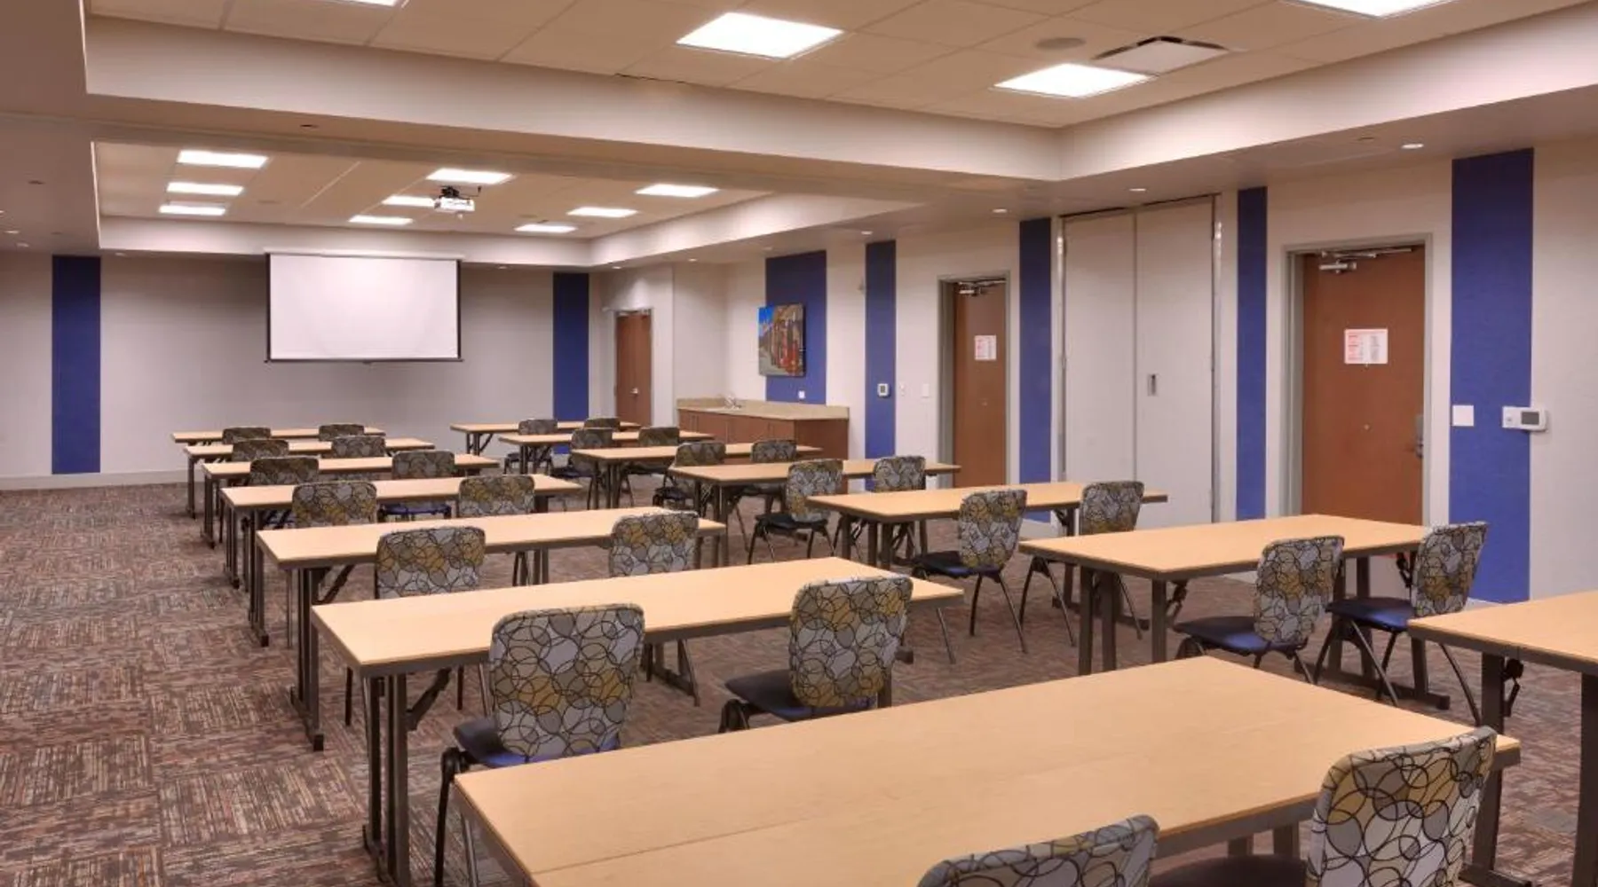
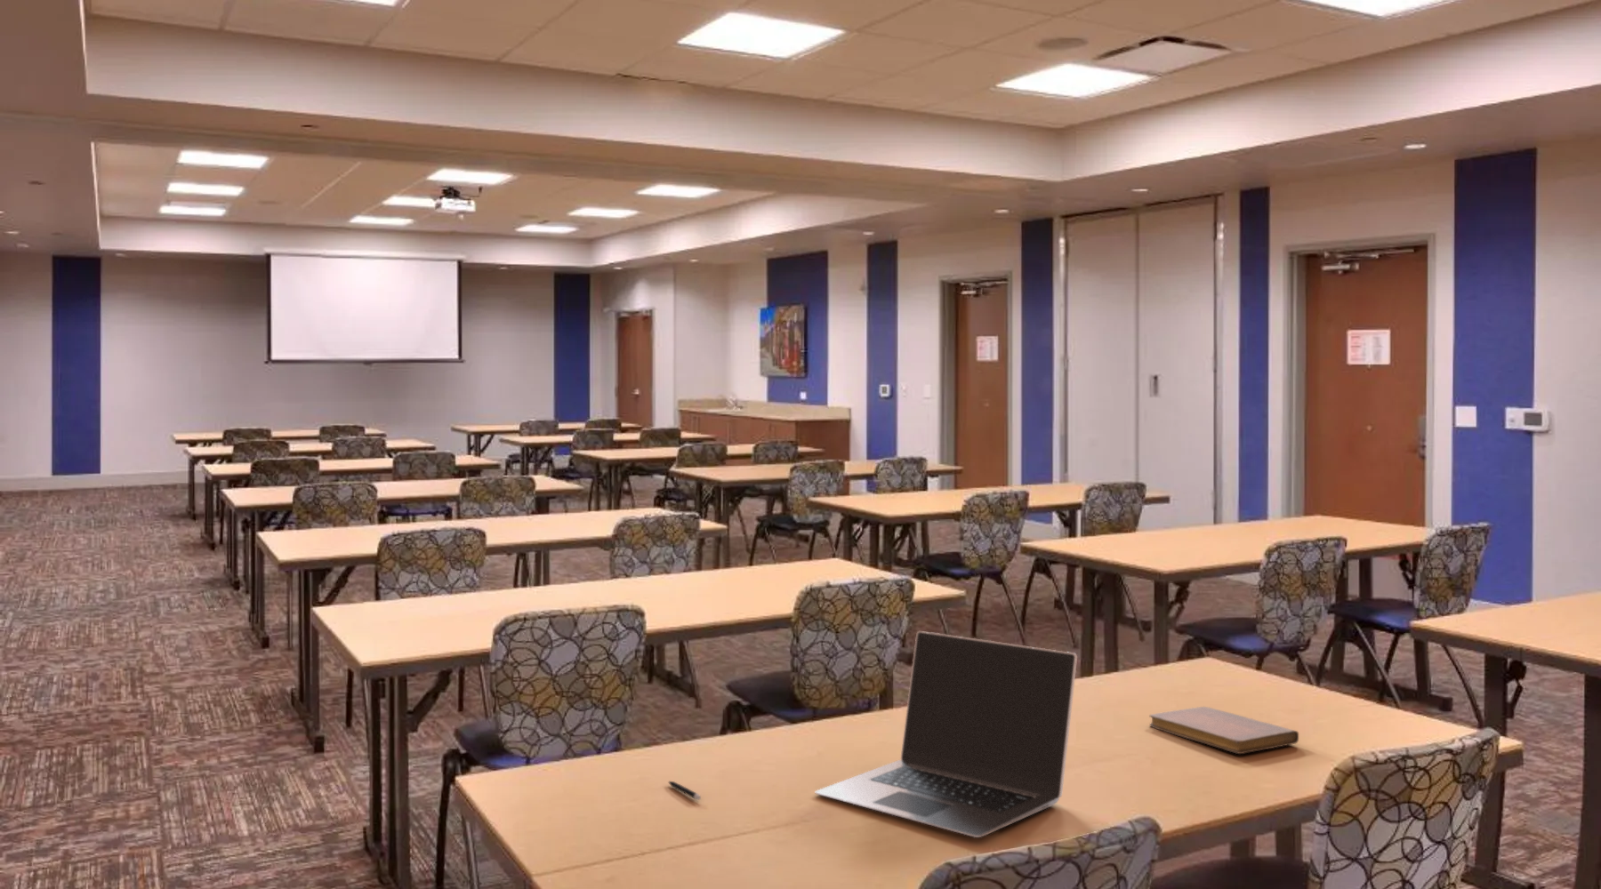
+ notebook (1221, 728)
+ laptop (945, 724)
+ pen (683, 789)
